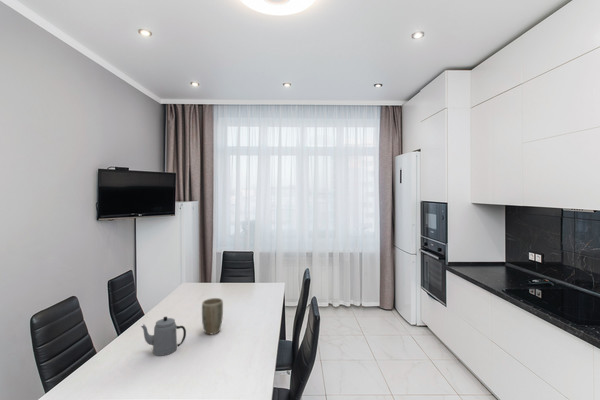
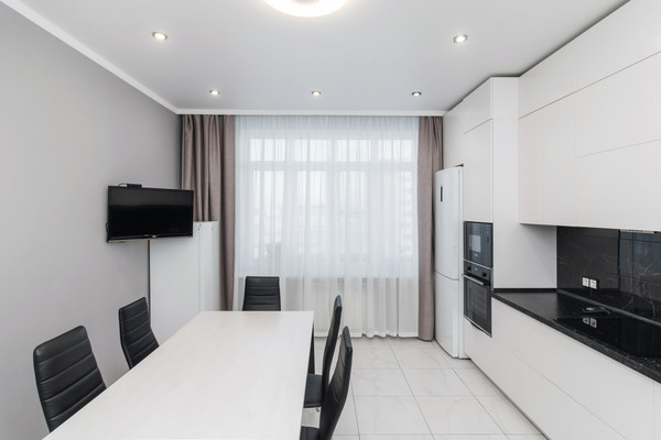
- teapot (163, 333)
- plant pot (212, 316)
